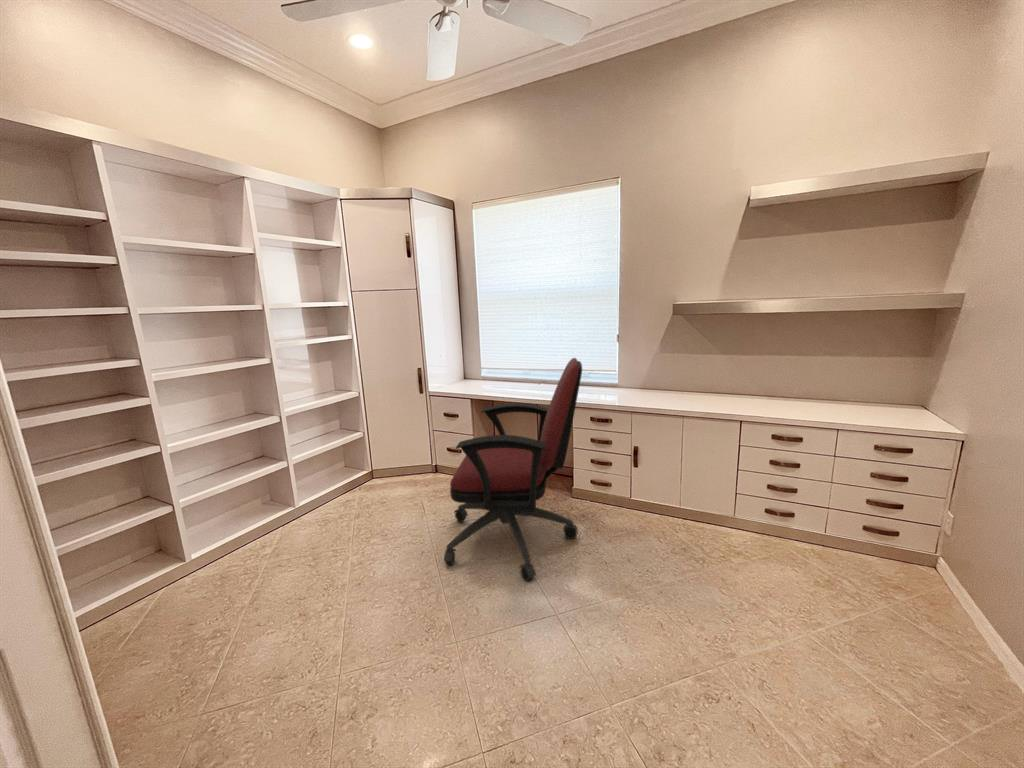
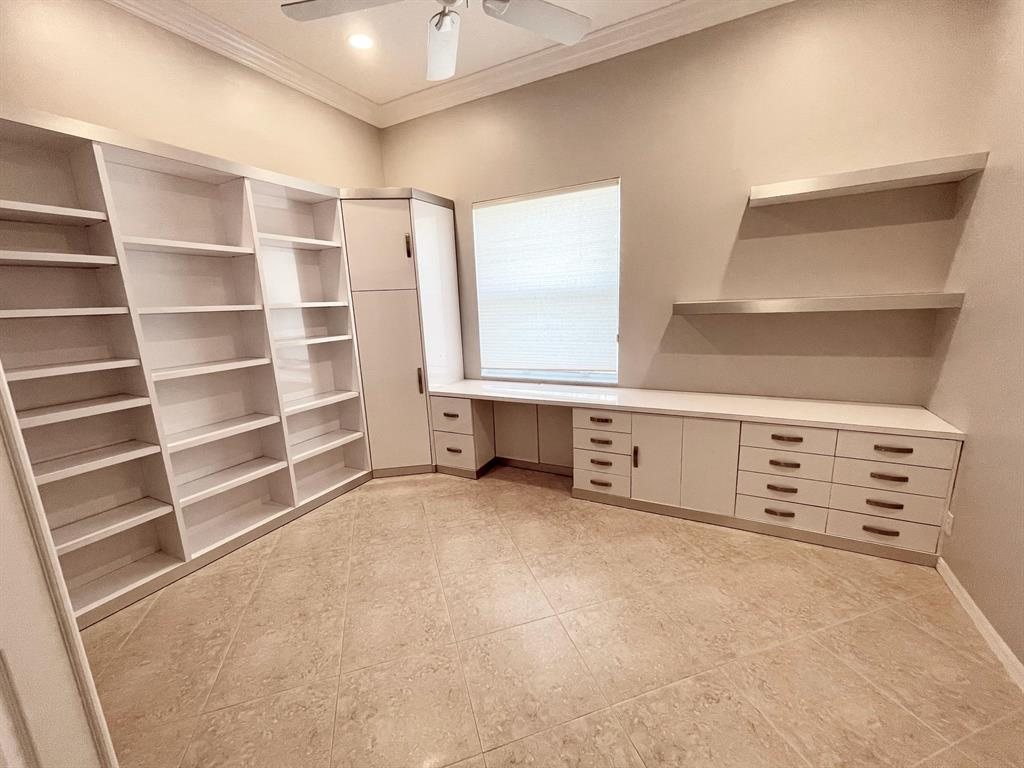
- office chair (509, 454)
